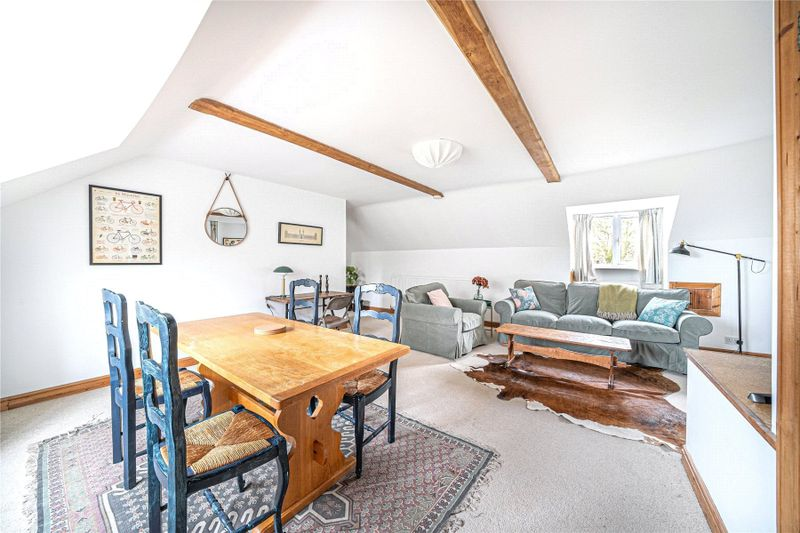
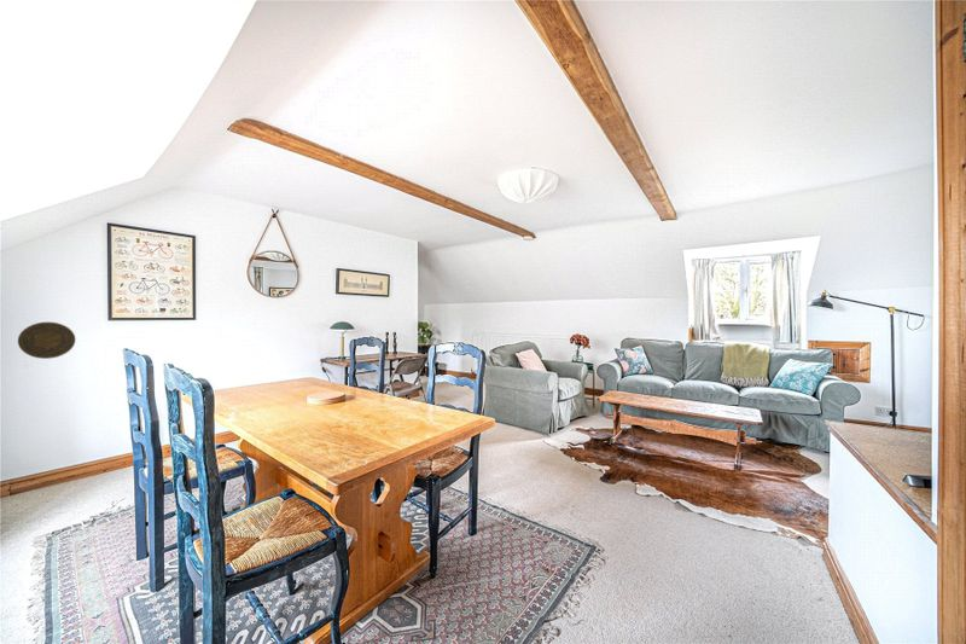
+ decorative plate (47, 340)
